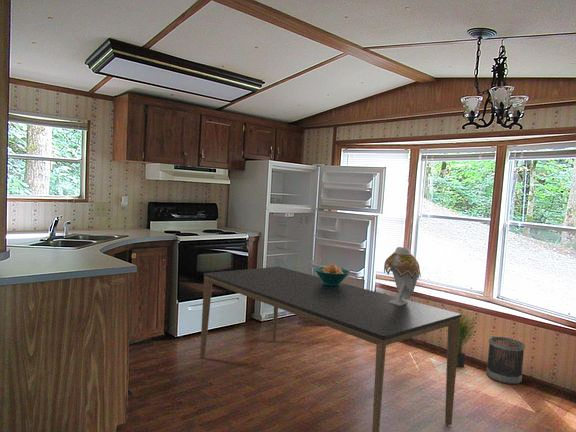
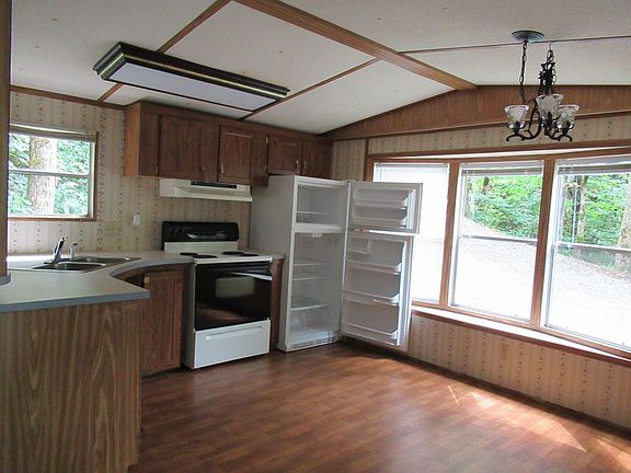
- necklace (402, 274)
- fruit bowl (332, 274)
- potted plant (459, 335)
- wastebasket (505, 359)
- dining table (317, 322)
